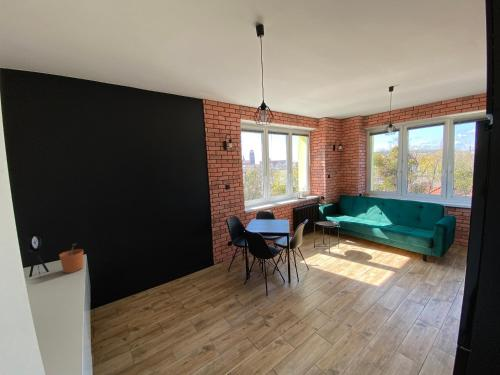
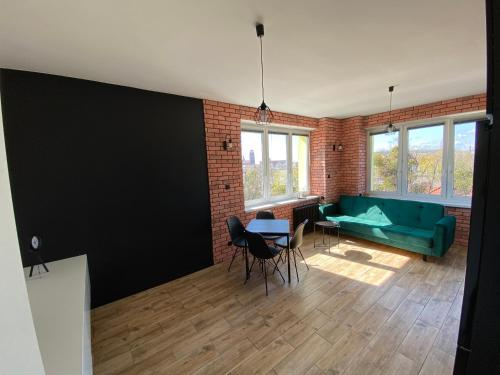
- plant pot (72, 256)
